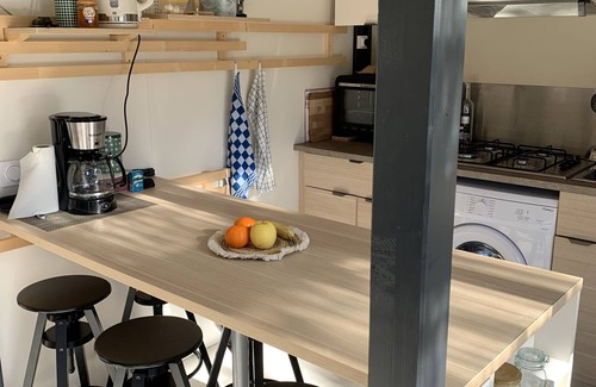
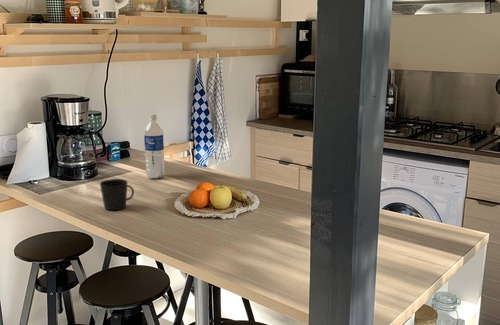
+ cup (117, 194)
+ water bottle (154, 146)
